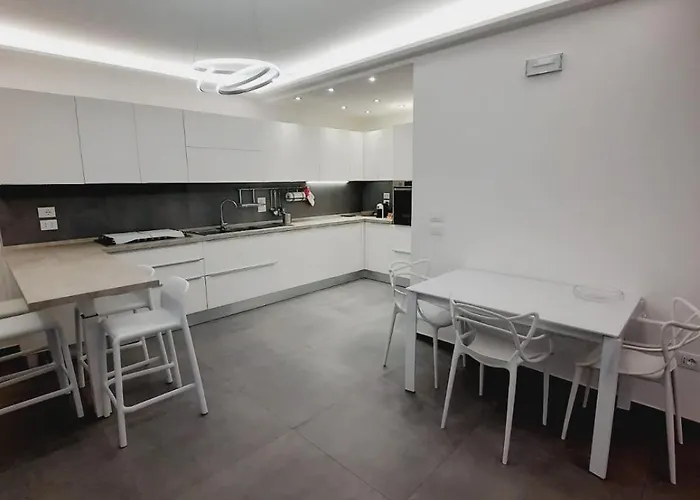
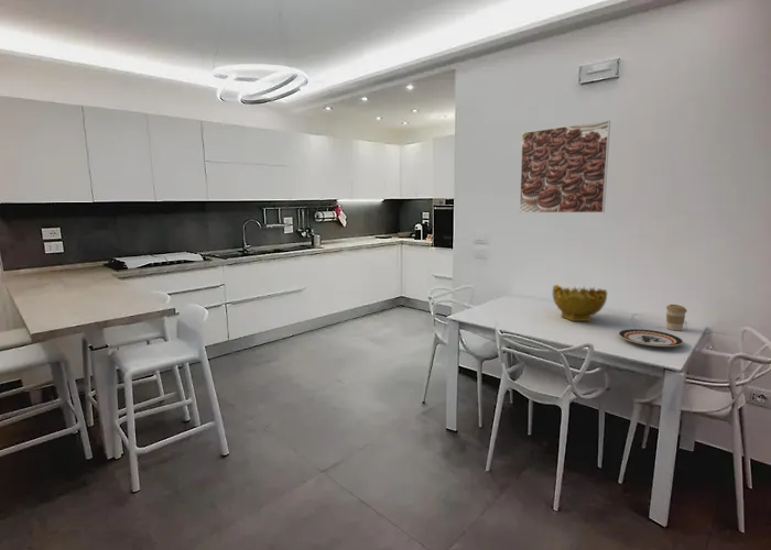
+ coffee cup (675, 317)
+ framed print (561, 170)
+ decorative bowl (578, 302)
+ plate (649, 339)
